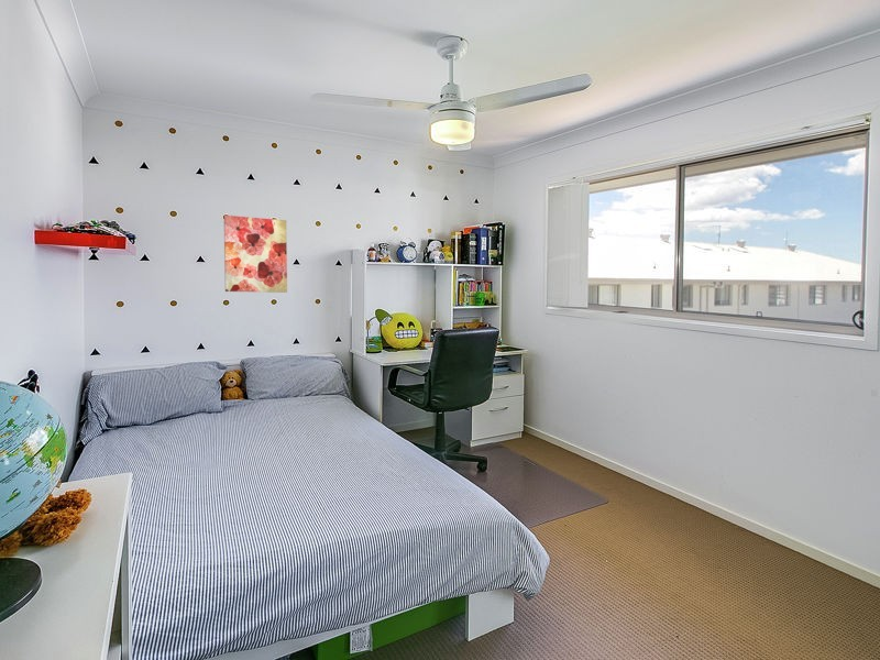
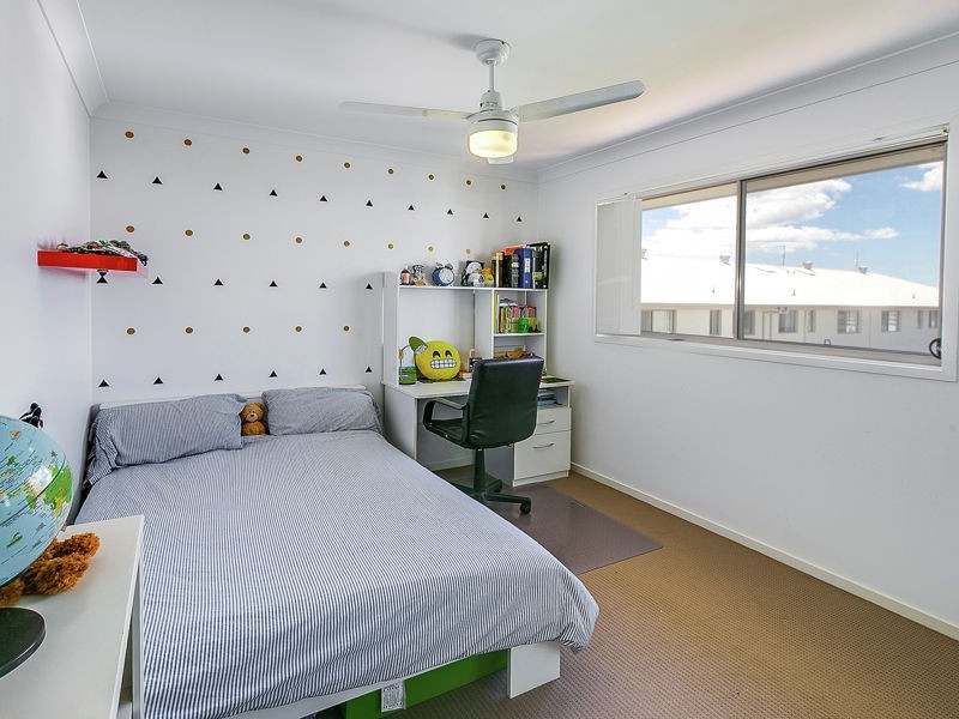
- wall art (256, 254)
